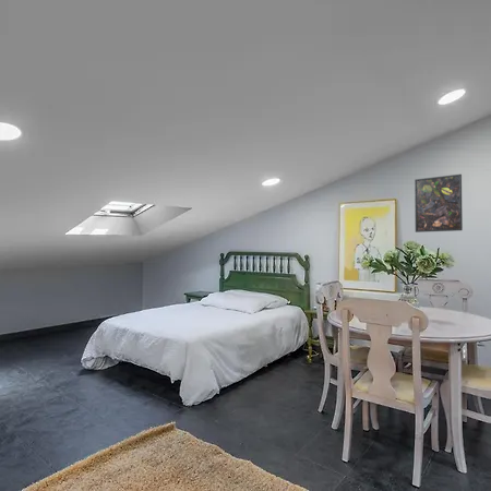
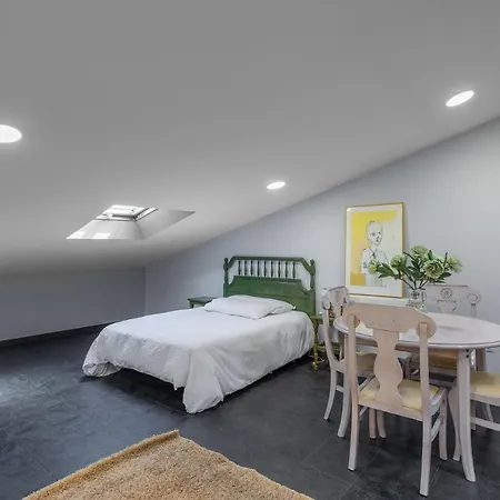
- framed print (438, 204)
